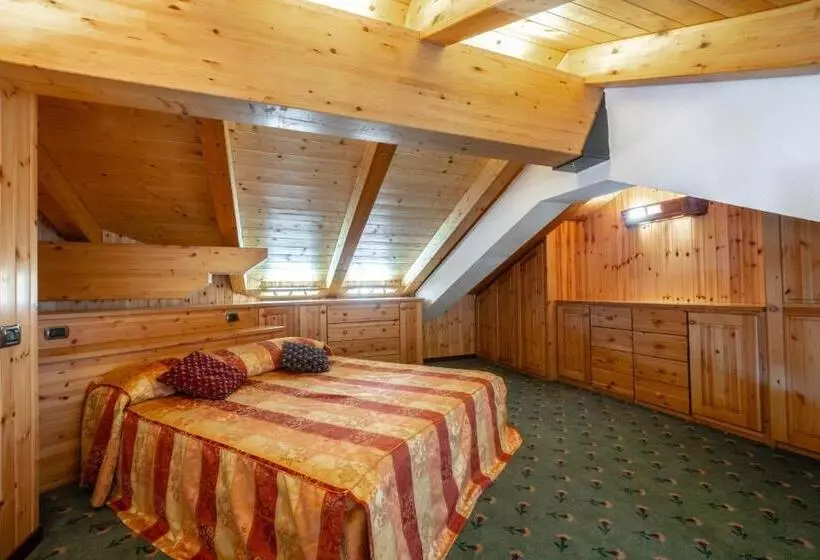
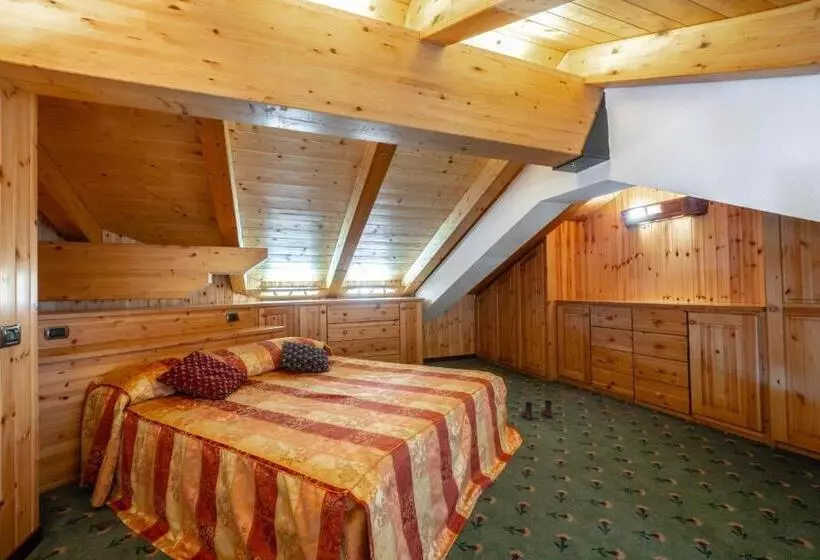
+ boots (531, 408)
